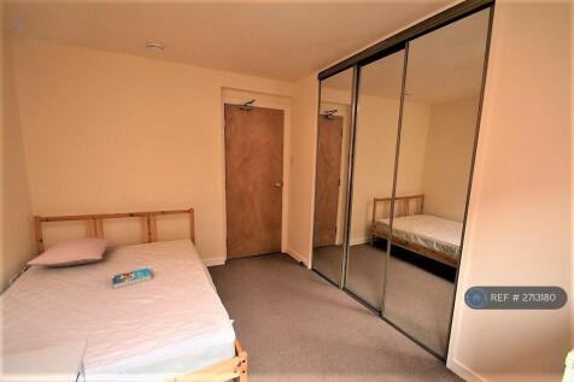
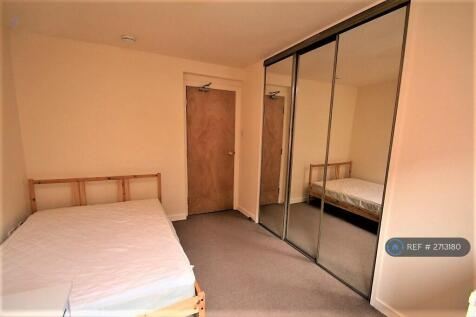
- pillow (76, 251)
- book (131, 277)
